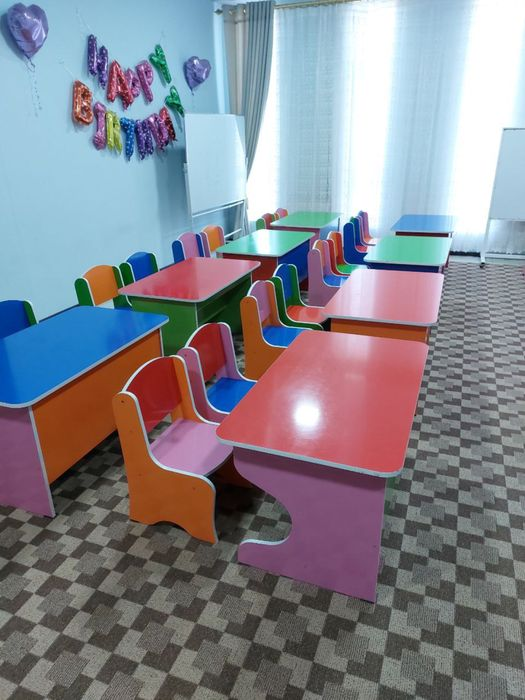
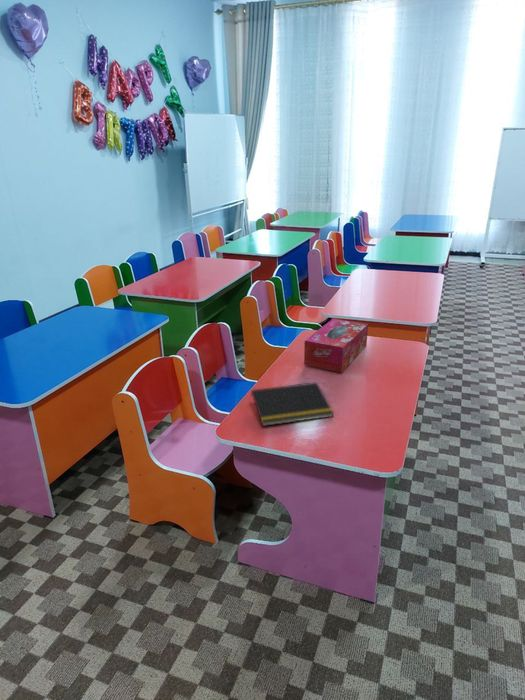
+ tissue box (337, 343)
+ notepad (291, 402)
